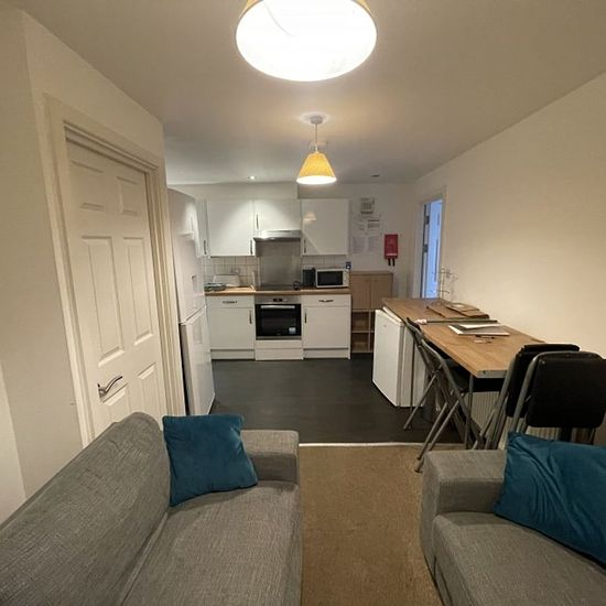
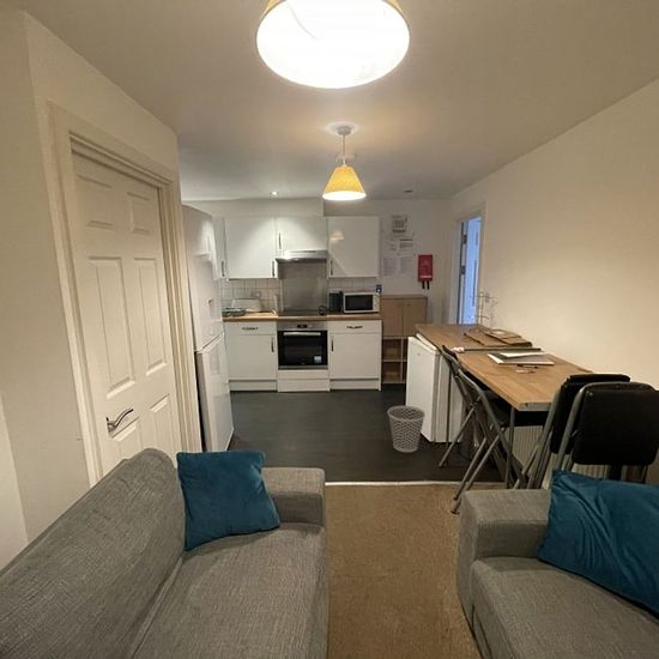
+ wastebasket (405, 429)
